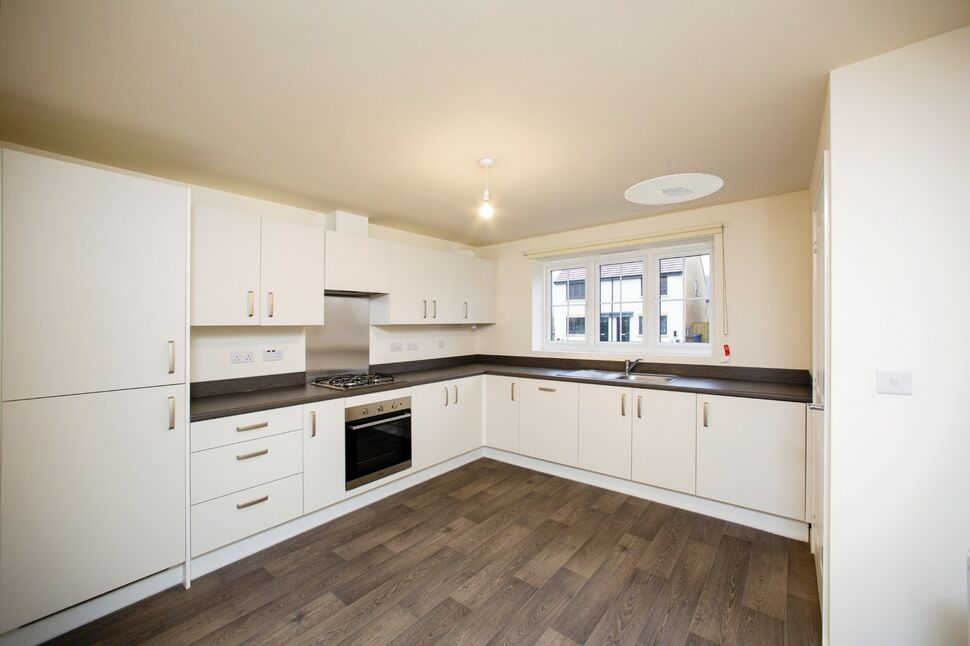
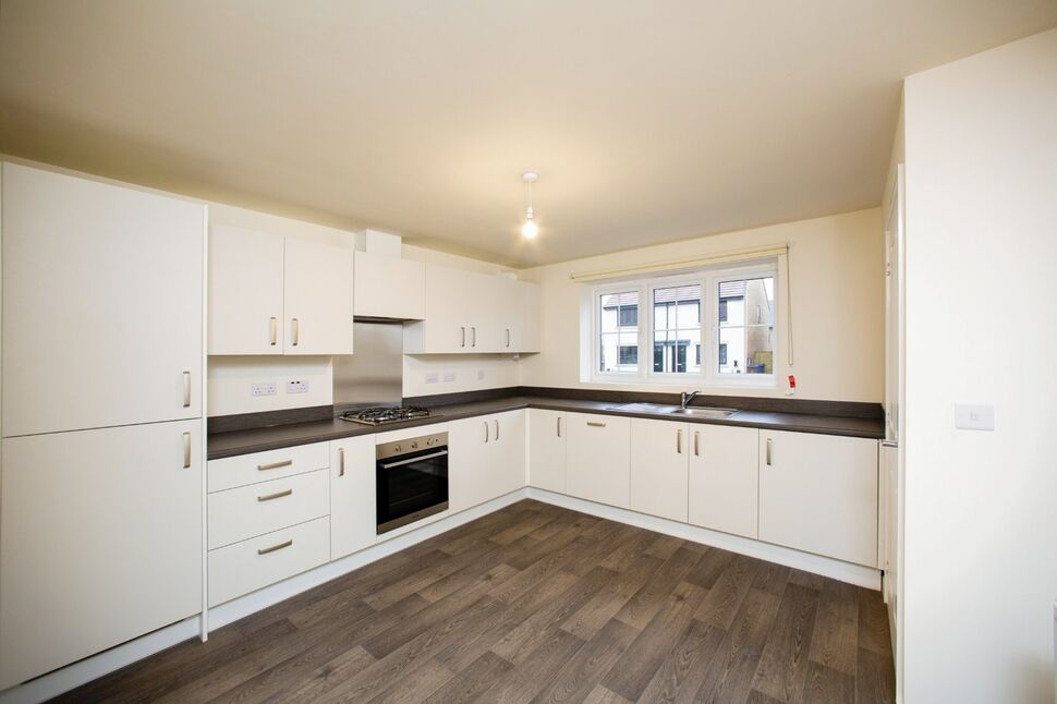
- ceiling light (671, 186)
